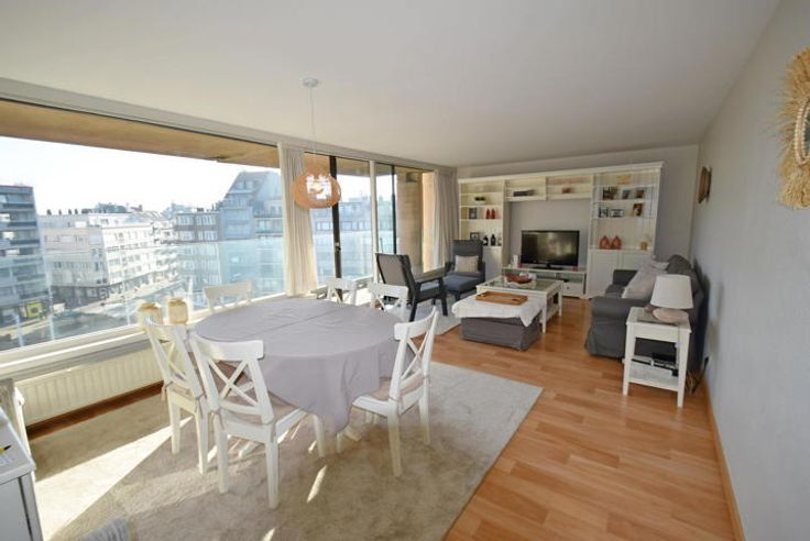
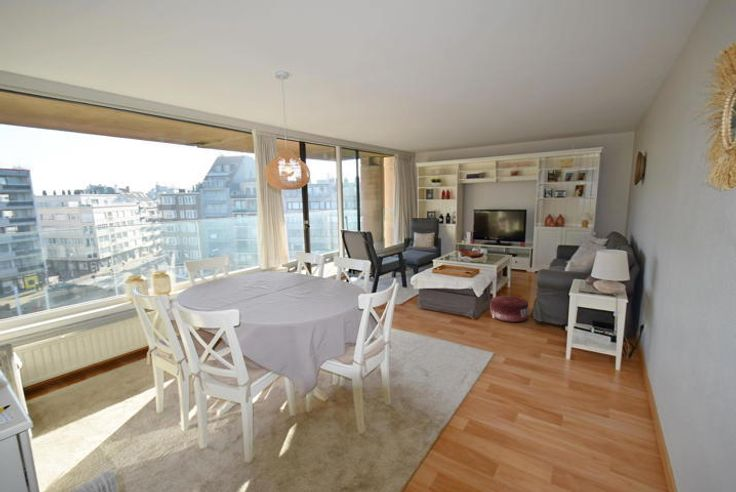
+ pouf (509, 307)
